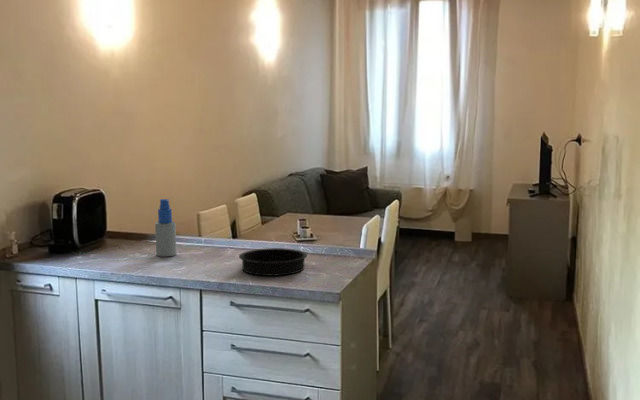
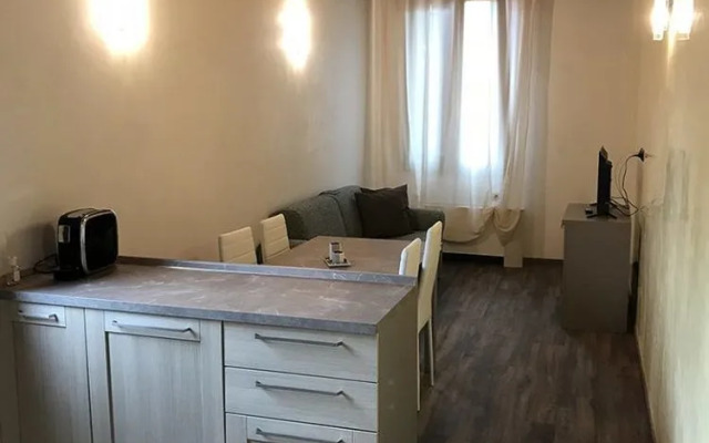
- baking pan (273, 261)
- spray bottle (165, 227)
